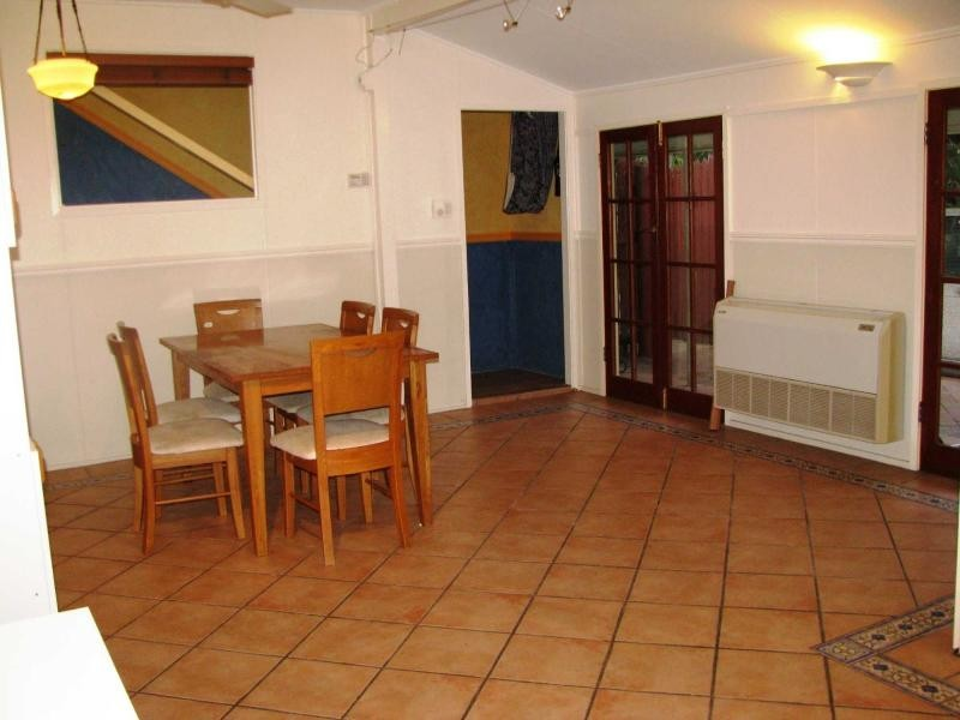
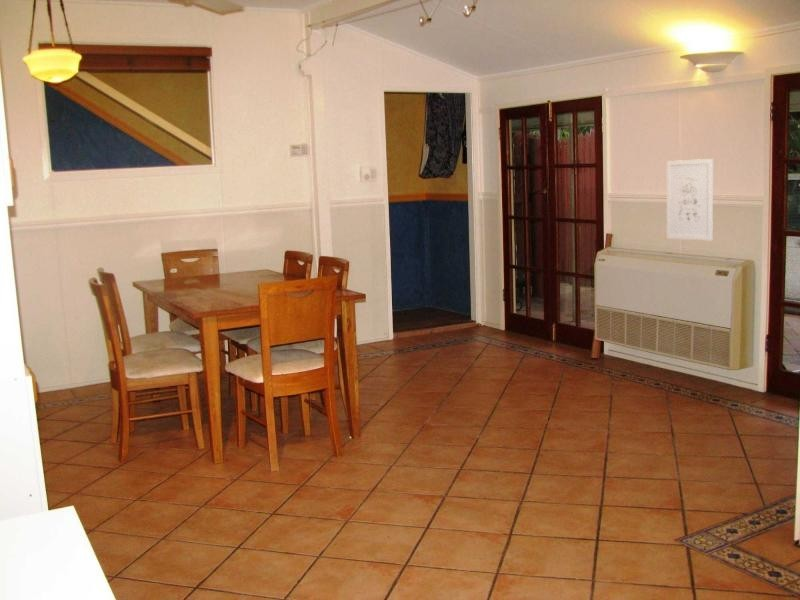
+ wall art (689, 200)
